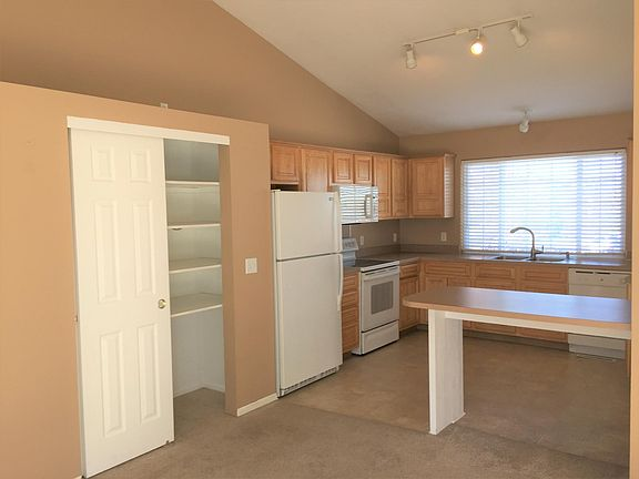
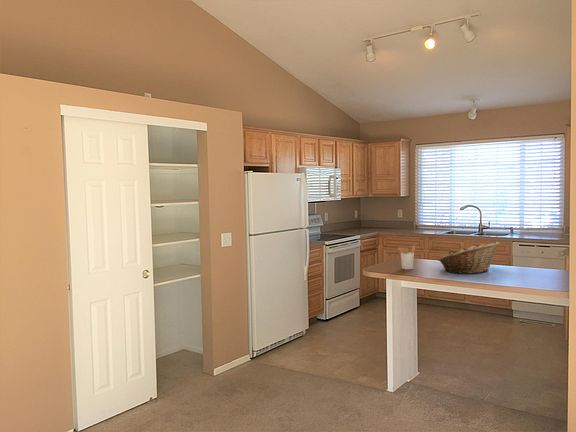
+ fruit basket (469, 256)
+ utensil holder (406, 257)
